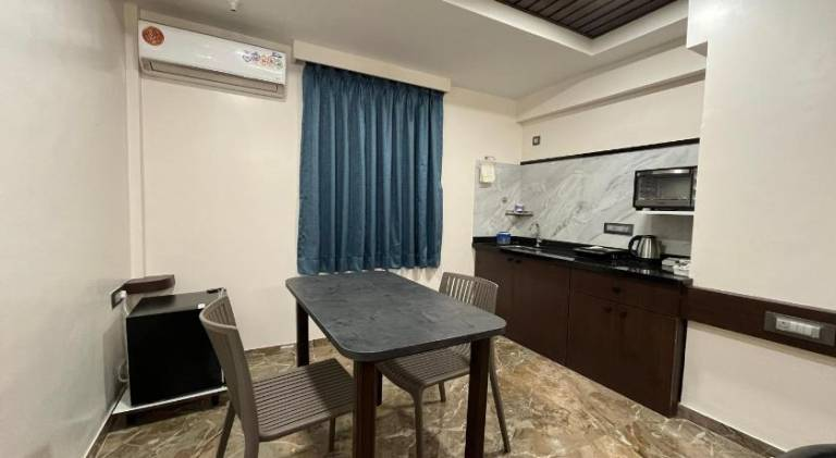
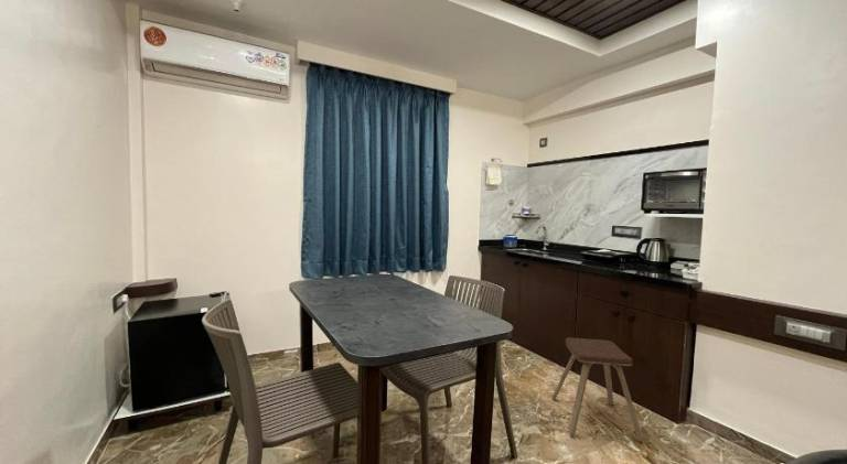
+ music stool (586, 382)
